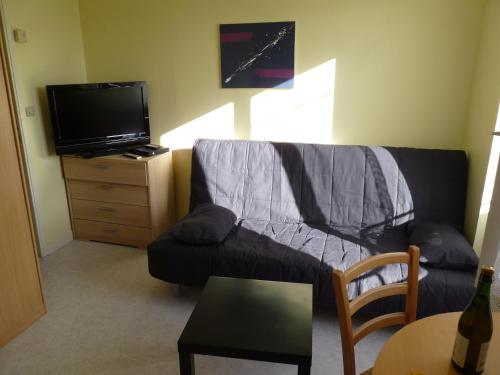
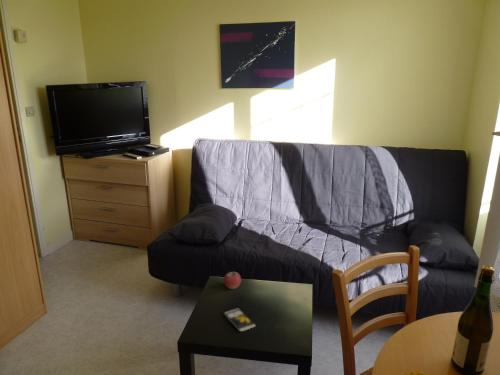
+ fruit (232, 278)
+ smartphone (239, 319)
